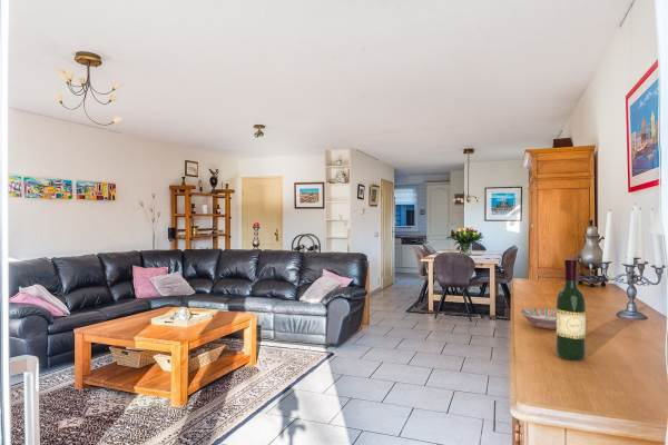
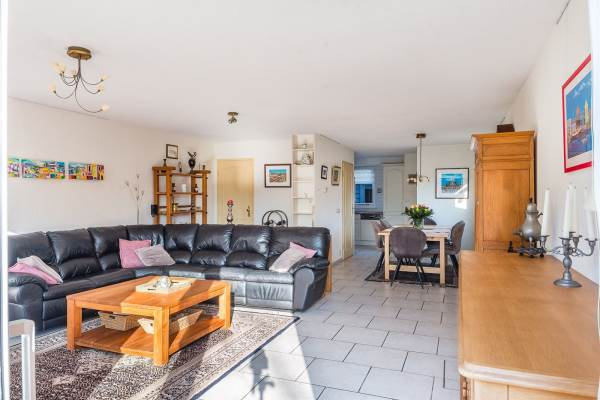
- wine bottle (570, 308)
- bowl (547, 319)
